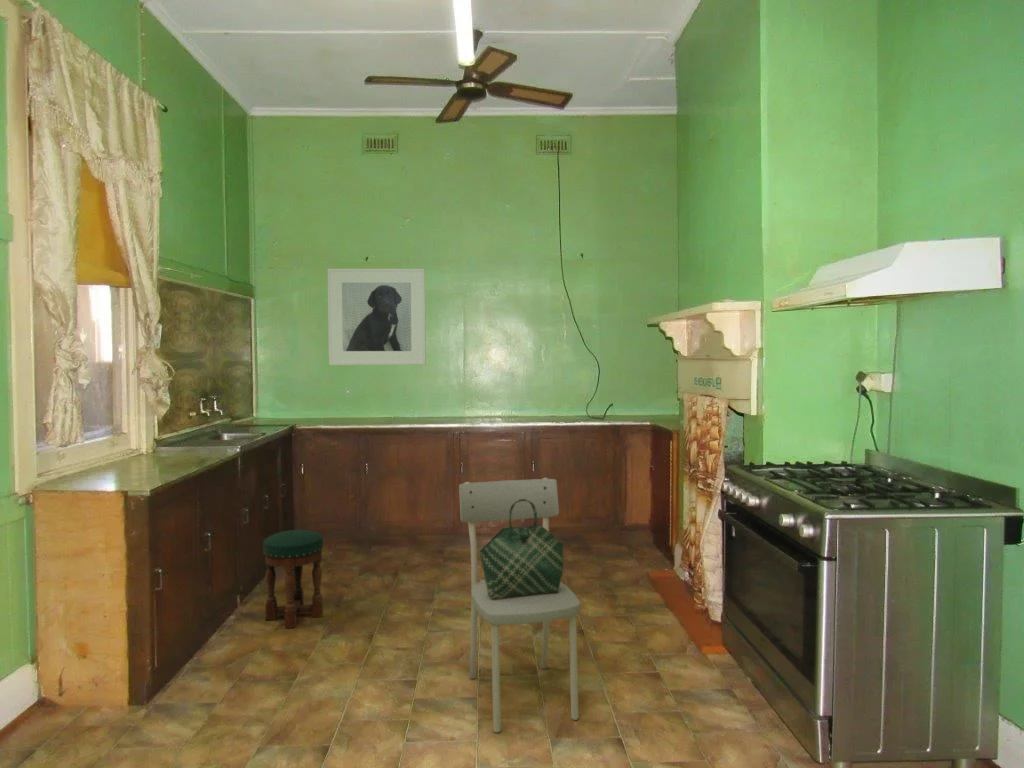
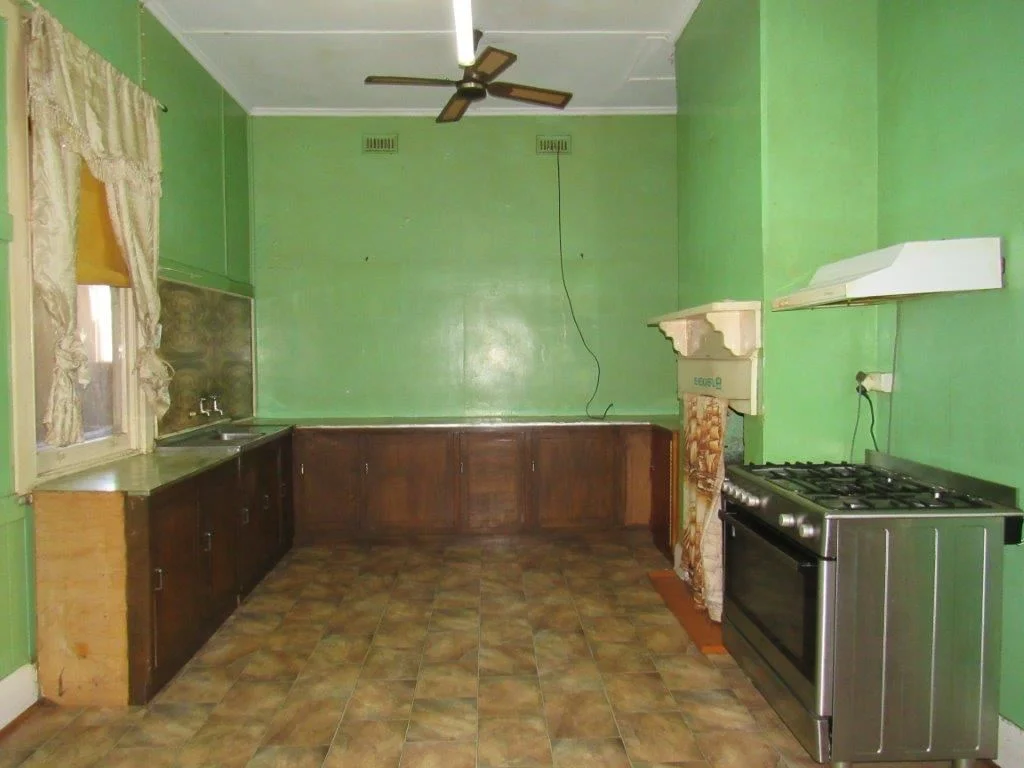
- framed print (376, 316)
- tote bag (522, 546)
- stool (293, 574)
- dining chair (520, 596)
